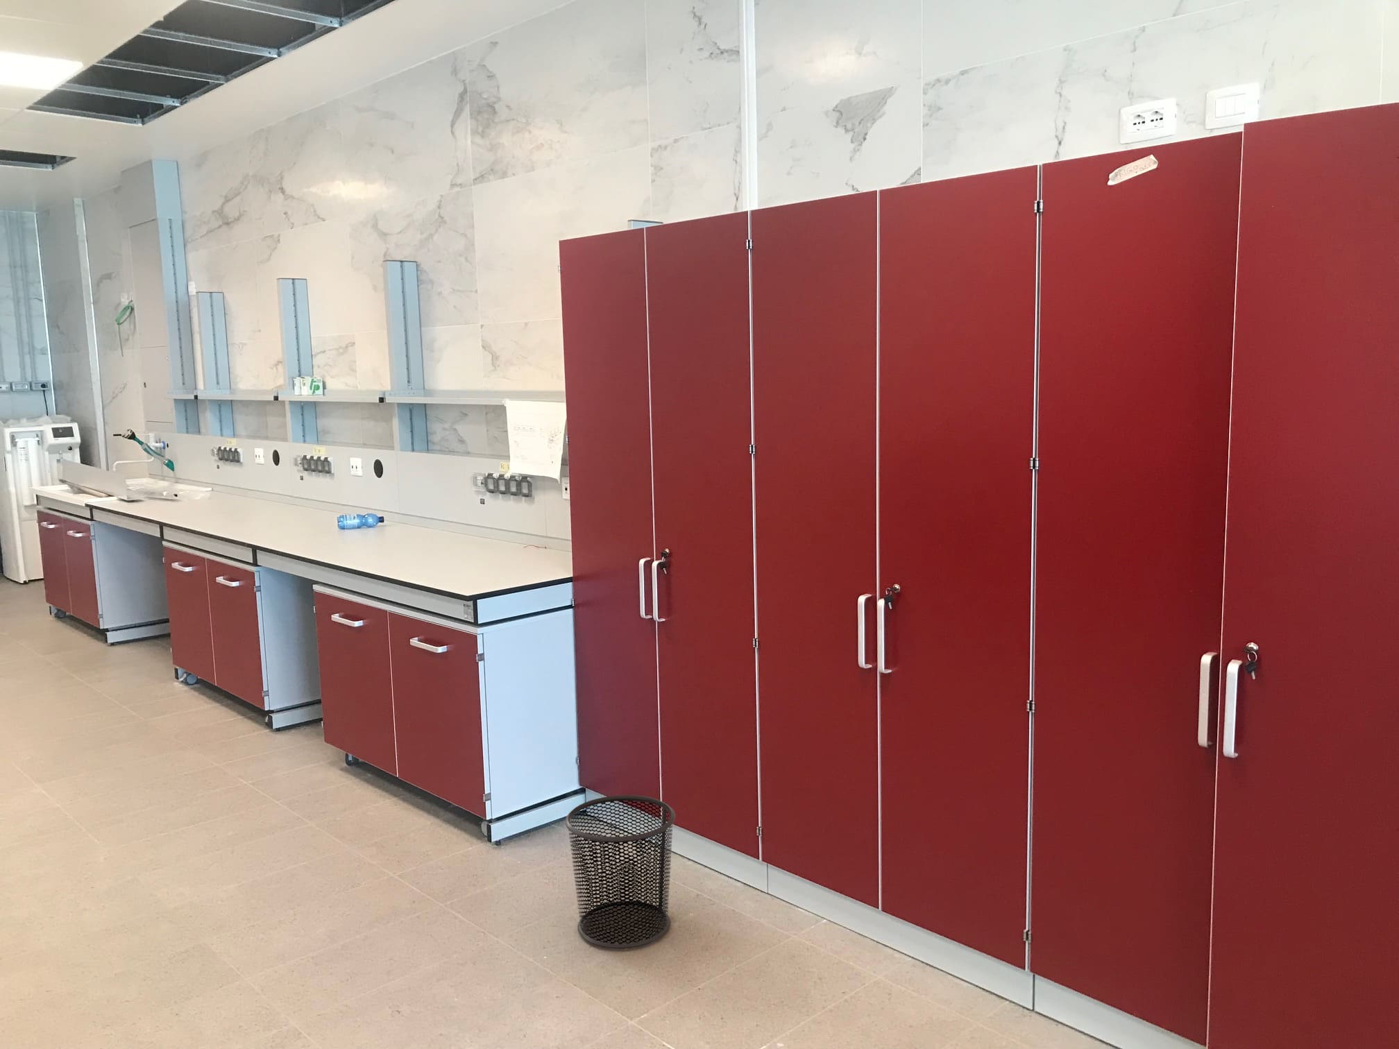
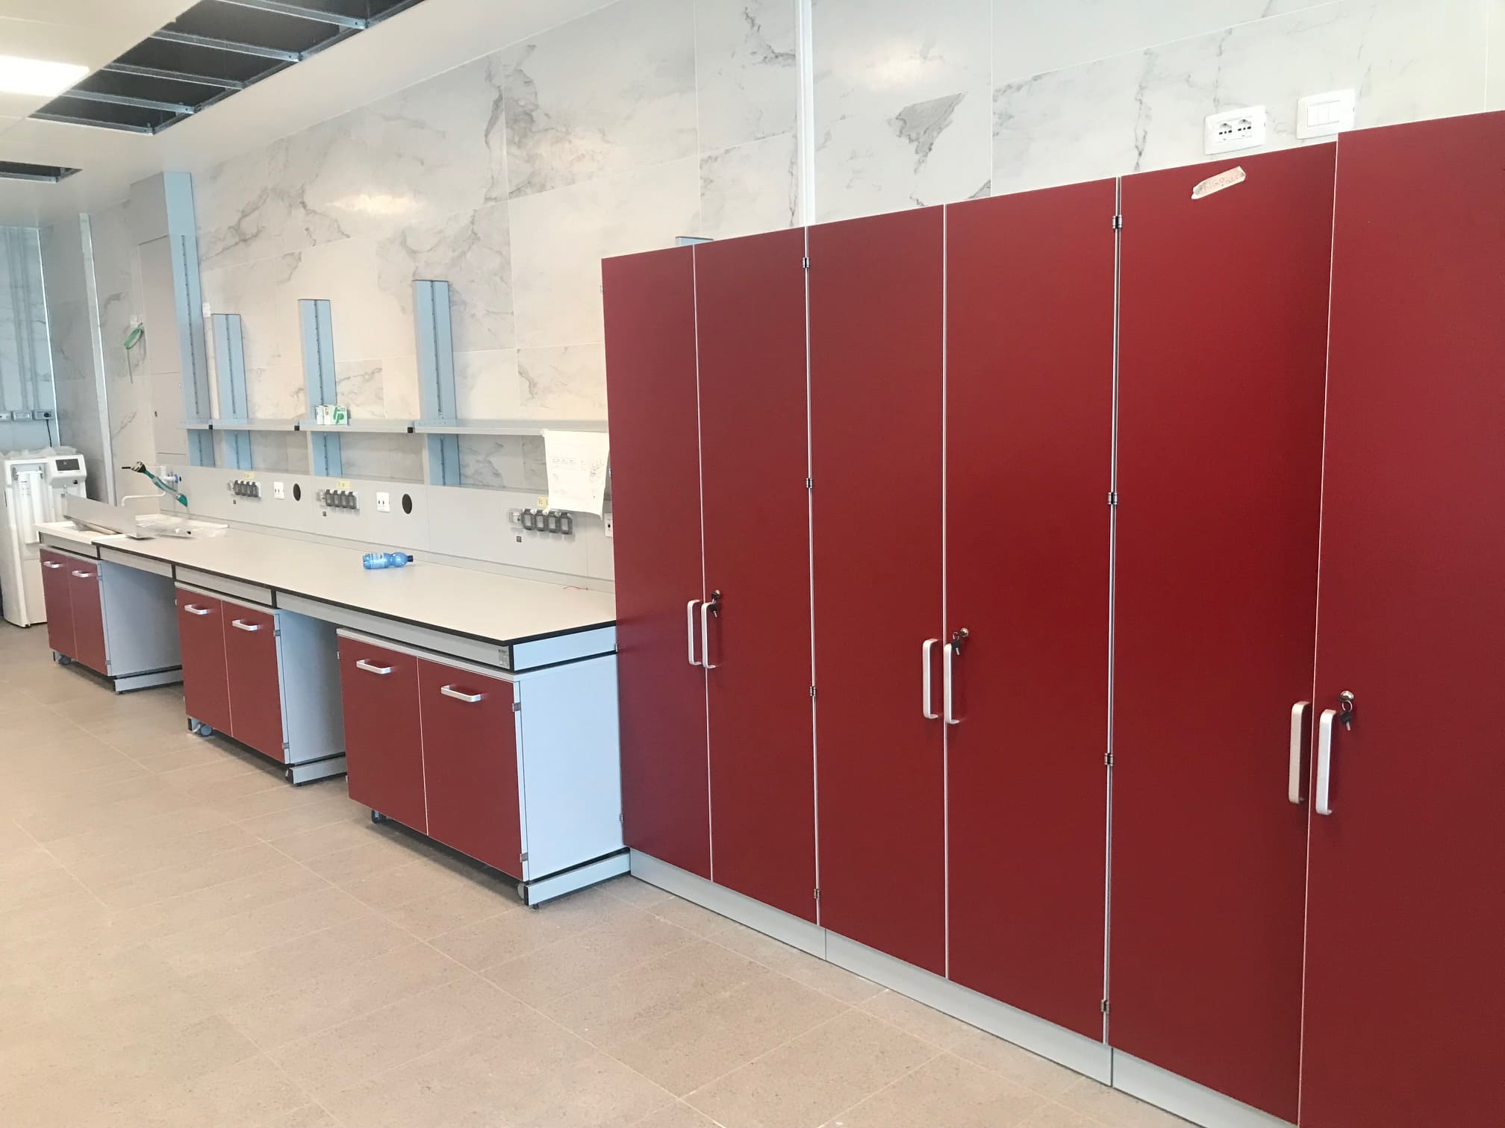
- waste bin (621, 870)
